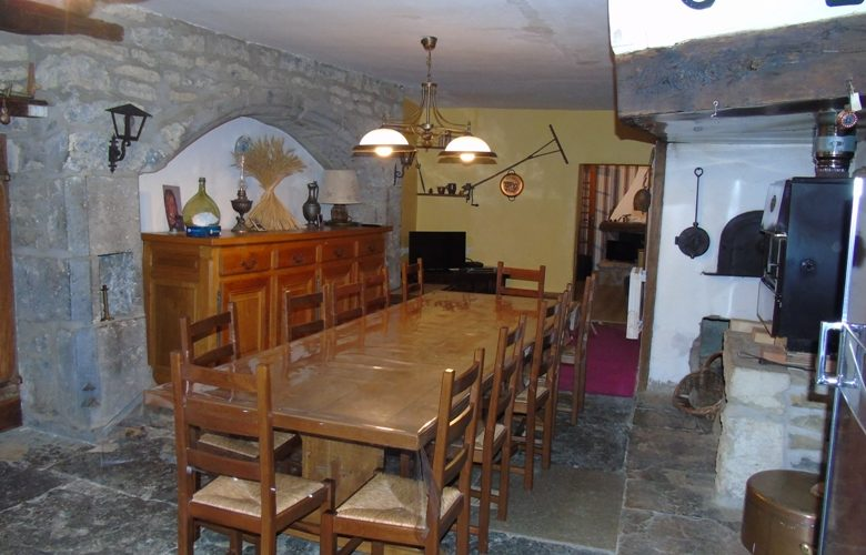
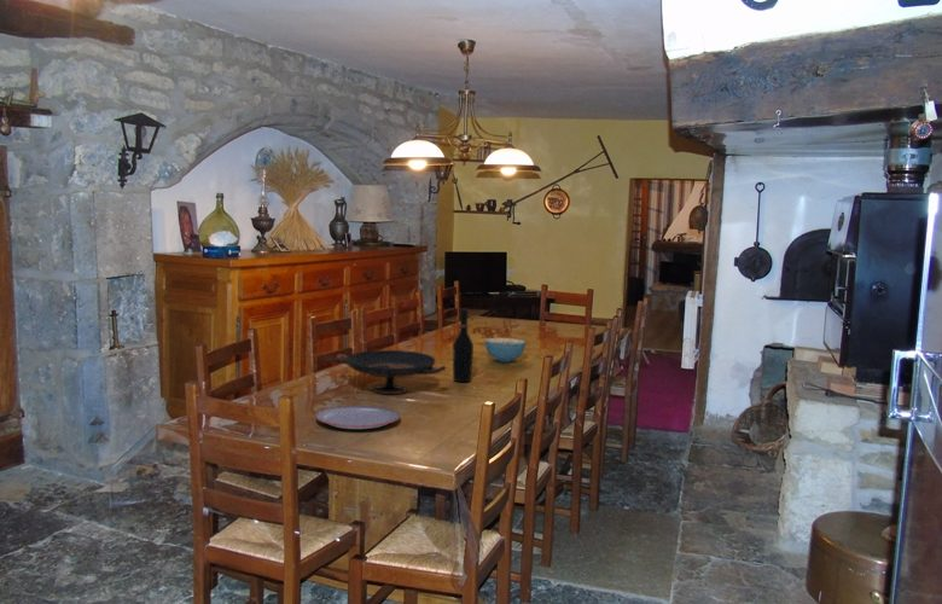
+ decorative bowl (389, 373)
+ plate (357, 418)
+ cereal bowl (504, 350)
+ wine bottle (463, 344)
